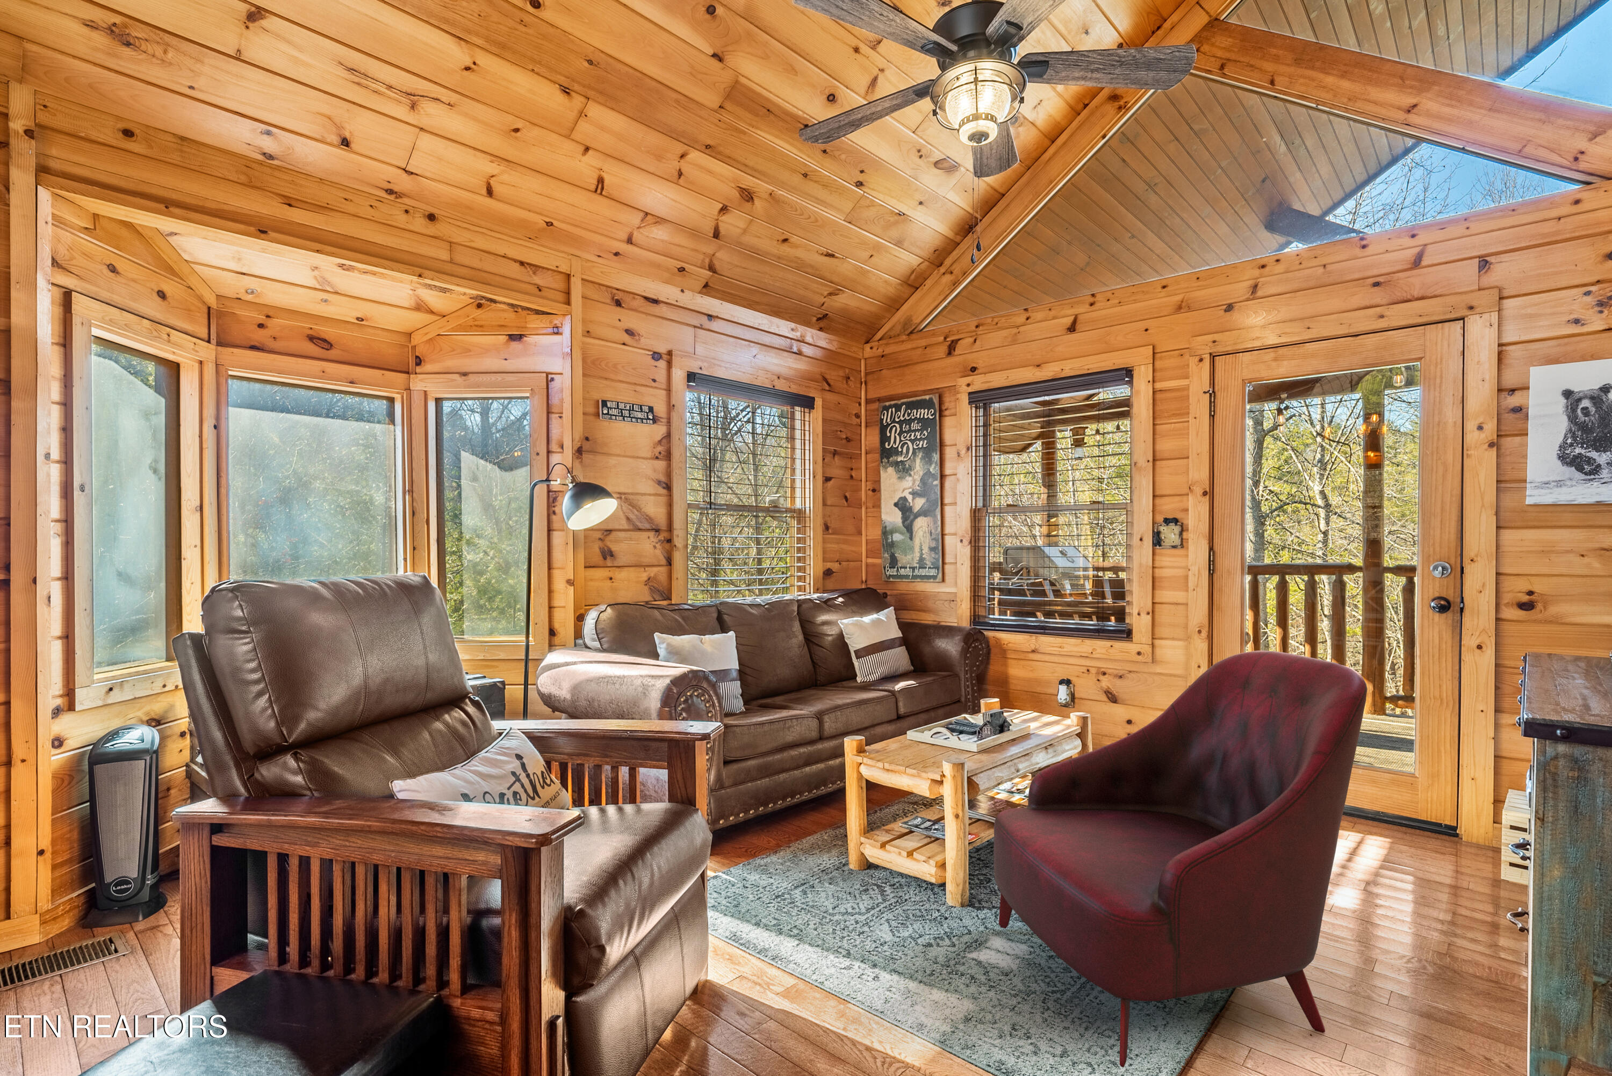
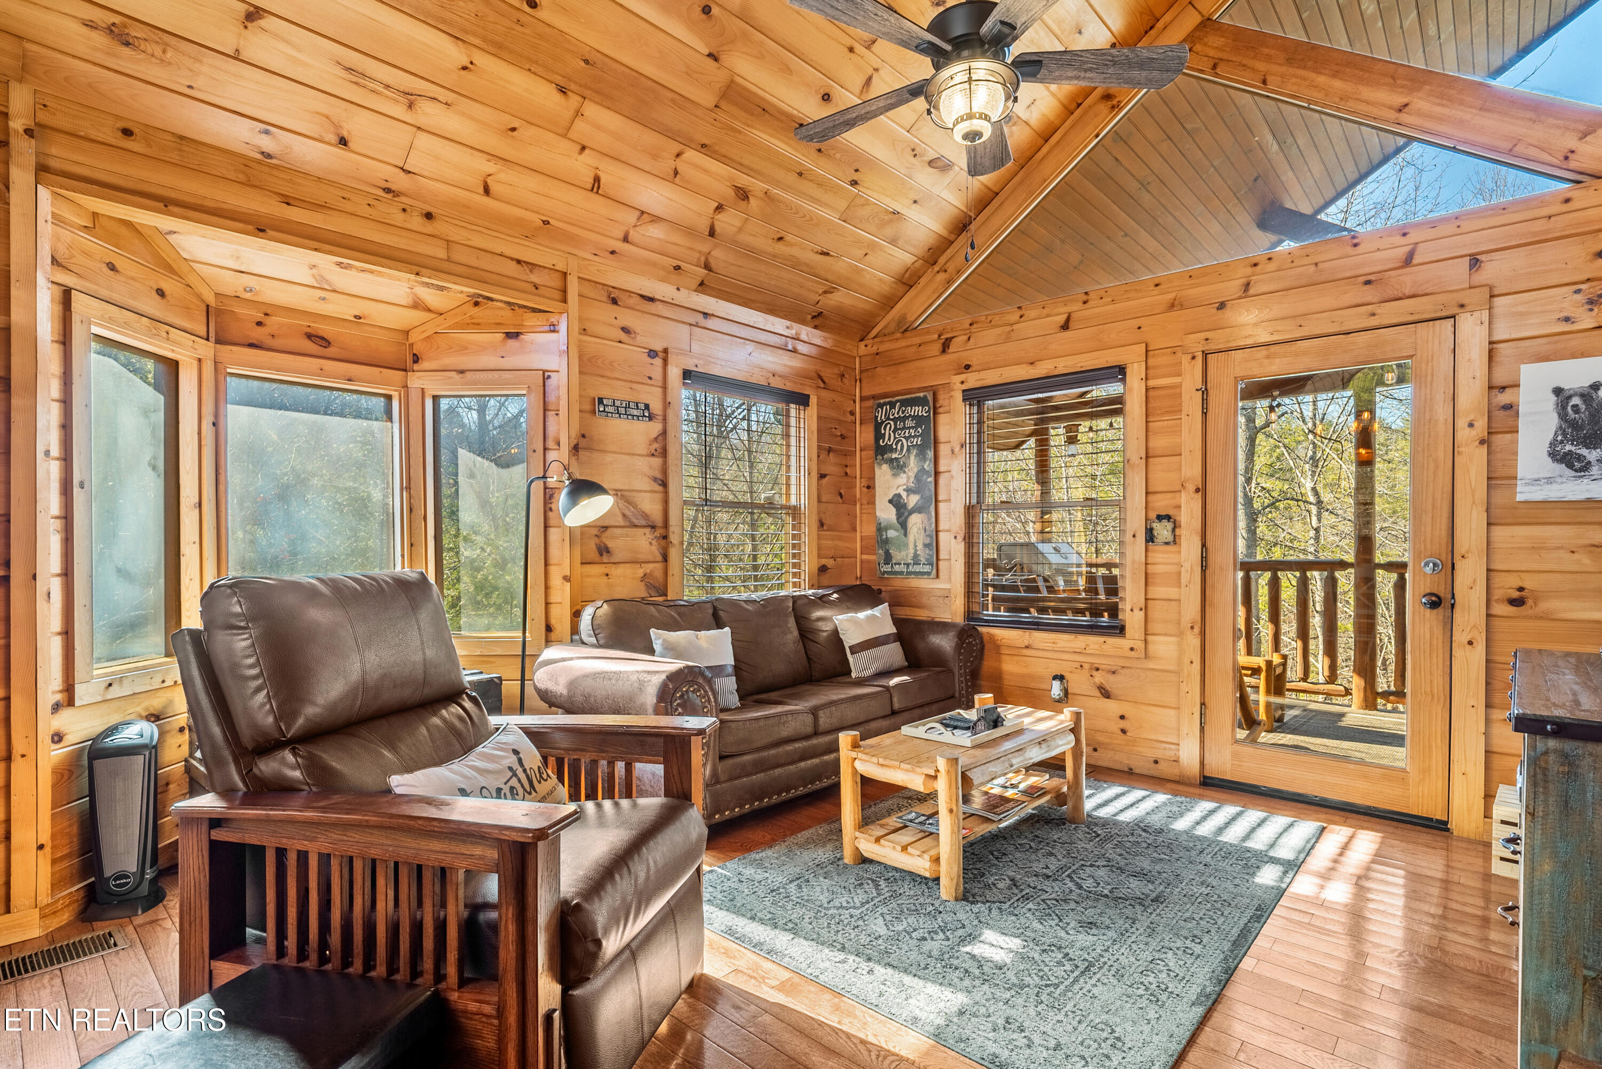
- armchair (1174, 817)
